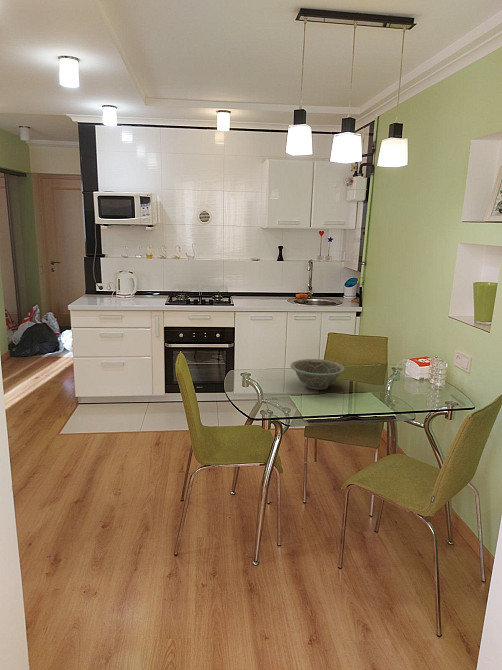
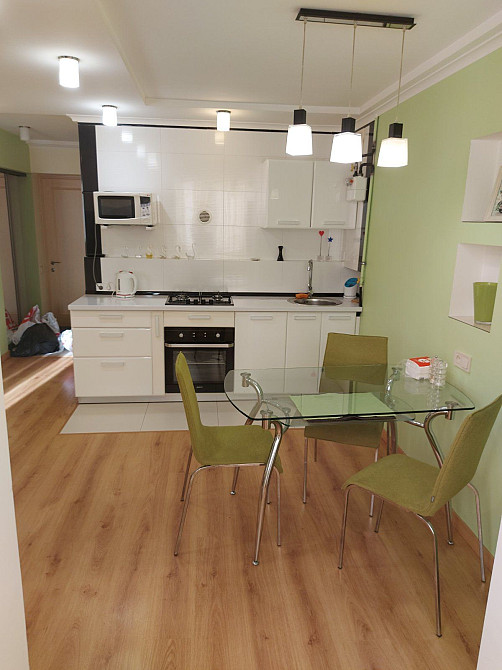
- decorative bowl (317, 376)
